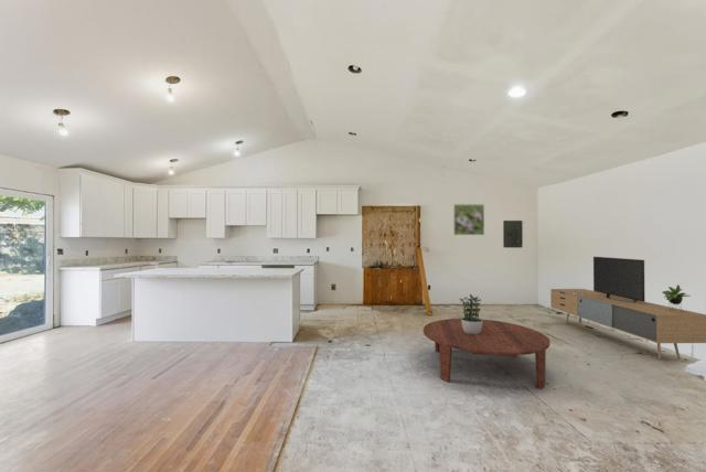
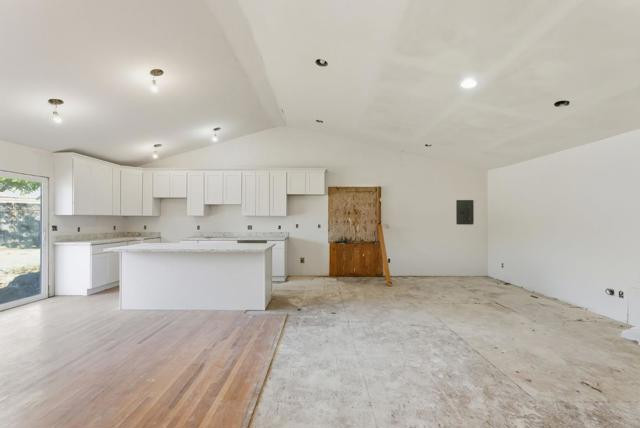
- media console (613, 298)
- potted plant (470, 312)
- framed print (469, 219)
- coffee table (482, 348)
